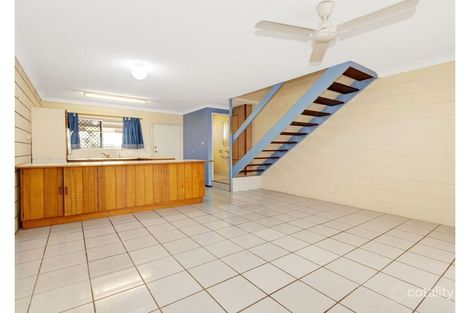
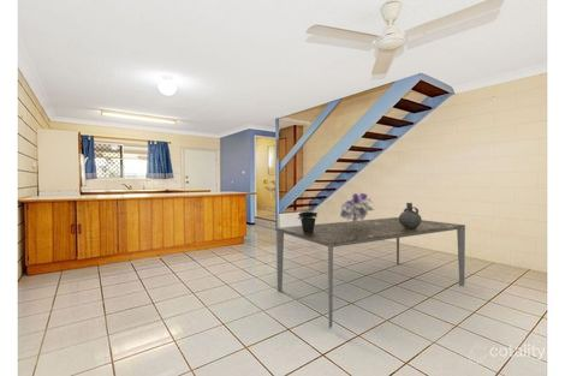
+ dining table (367, 241)
+ ceramic jug (410, 215)
+ potted plant (307, 213)
+ bouquet (361, 209)
